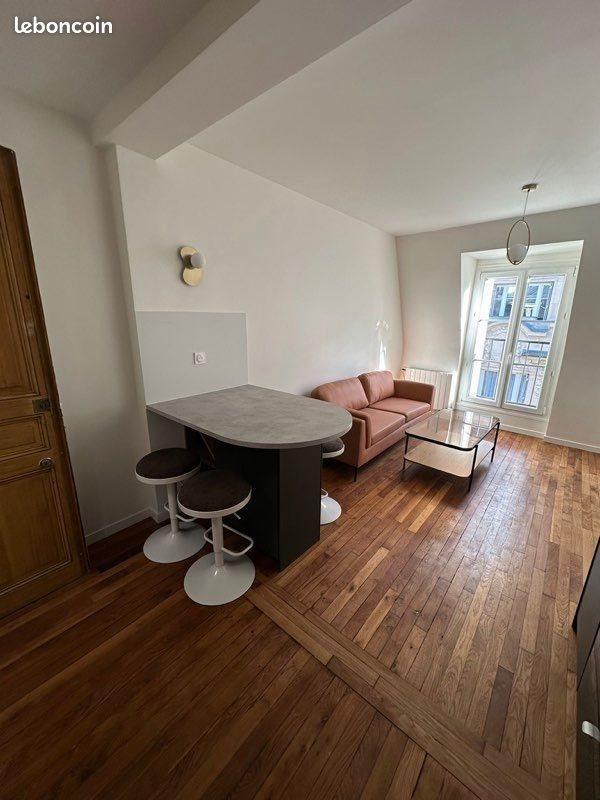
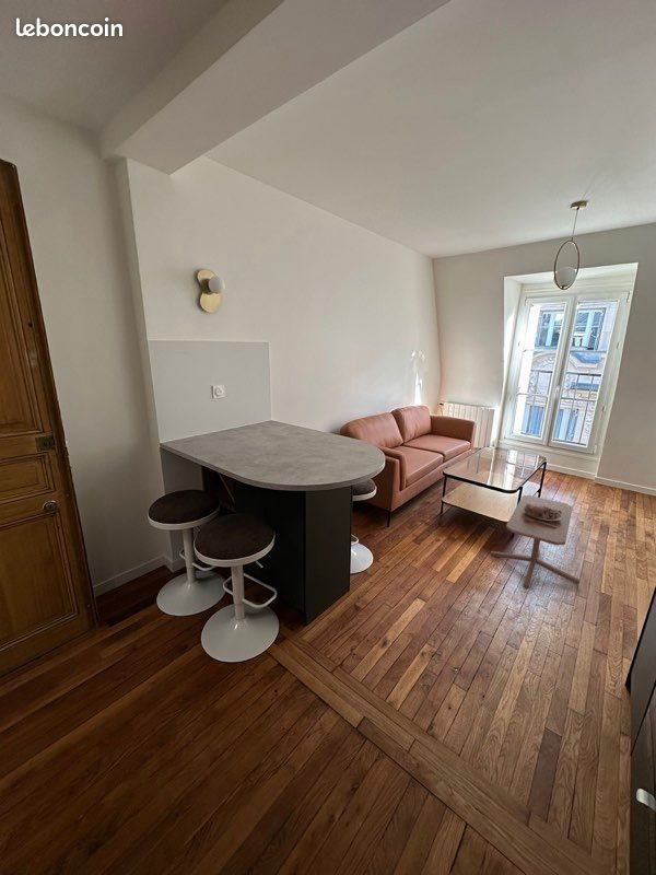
+ side table (537, 538)
